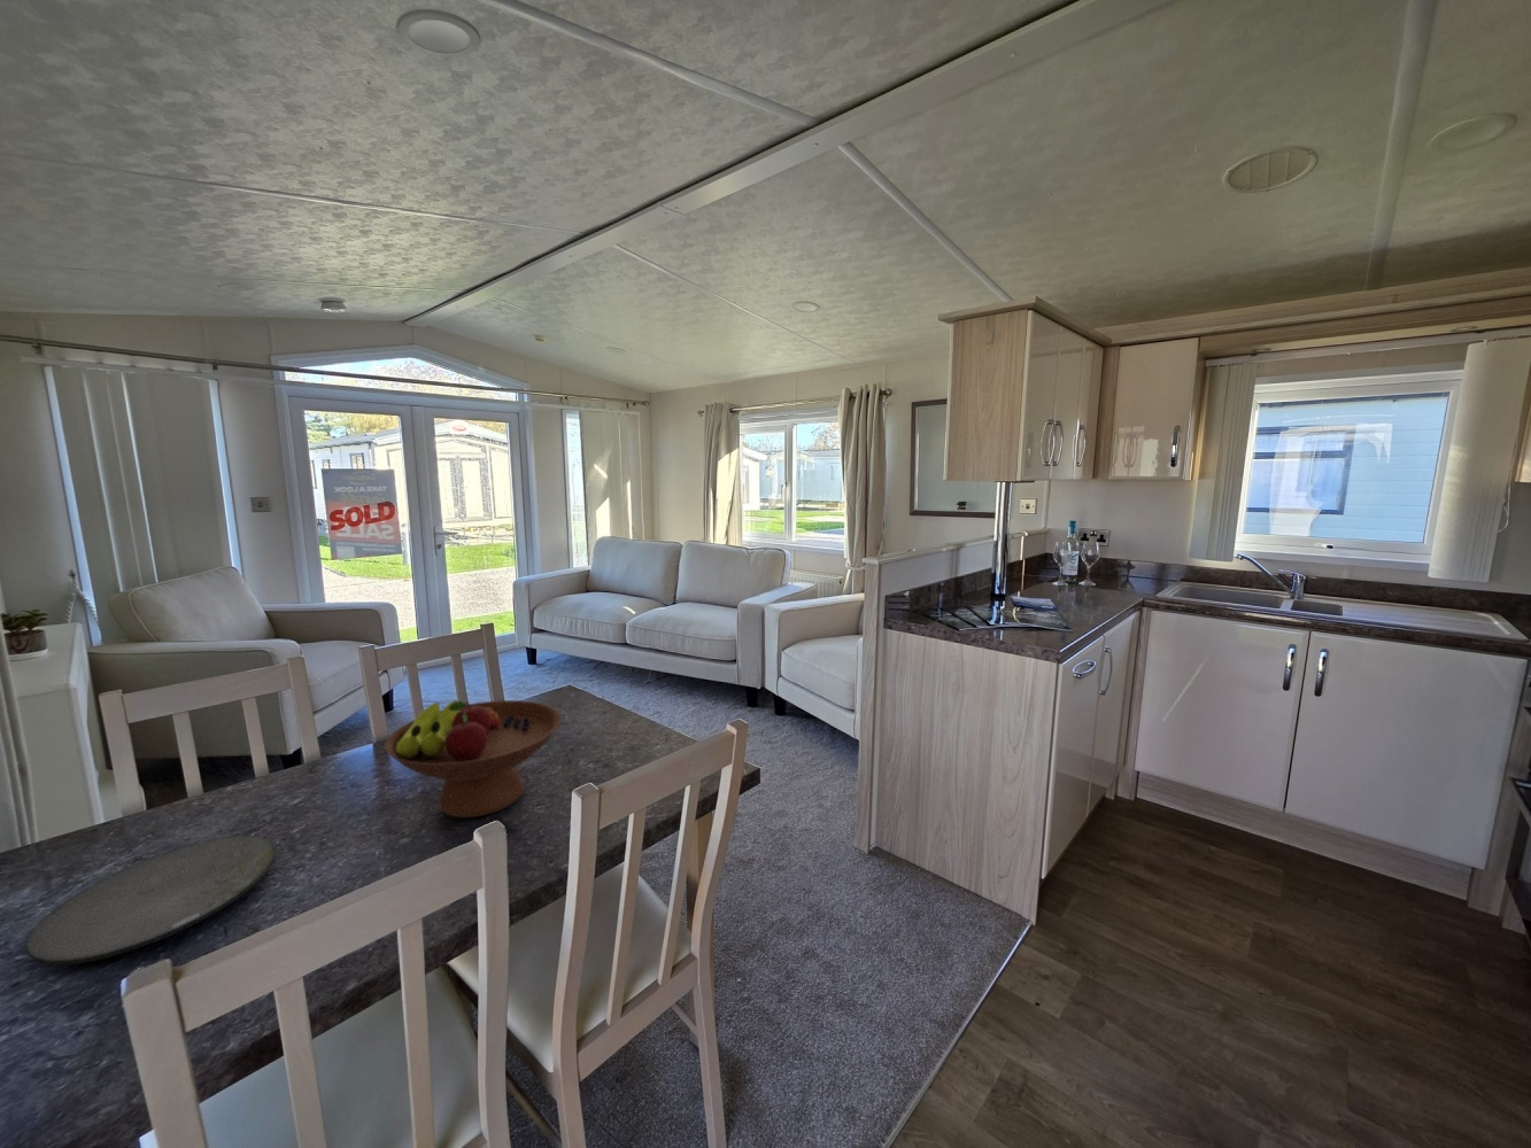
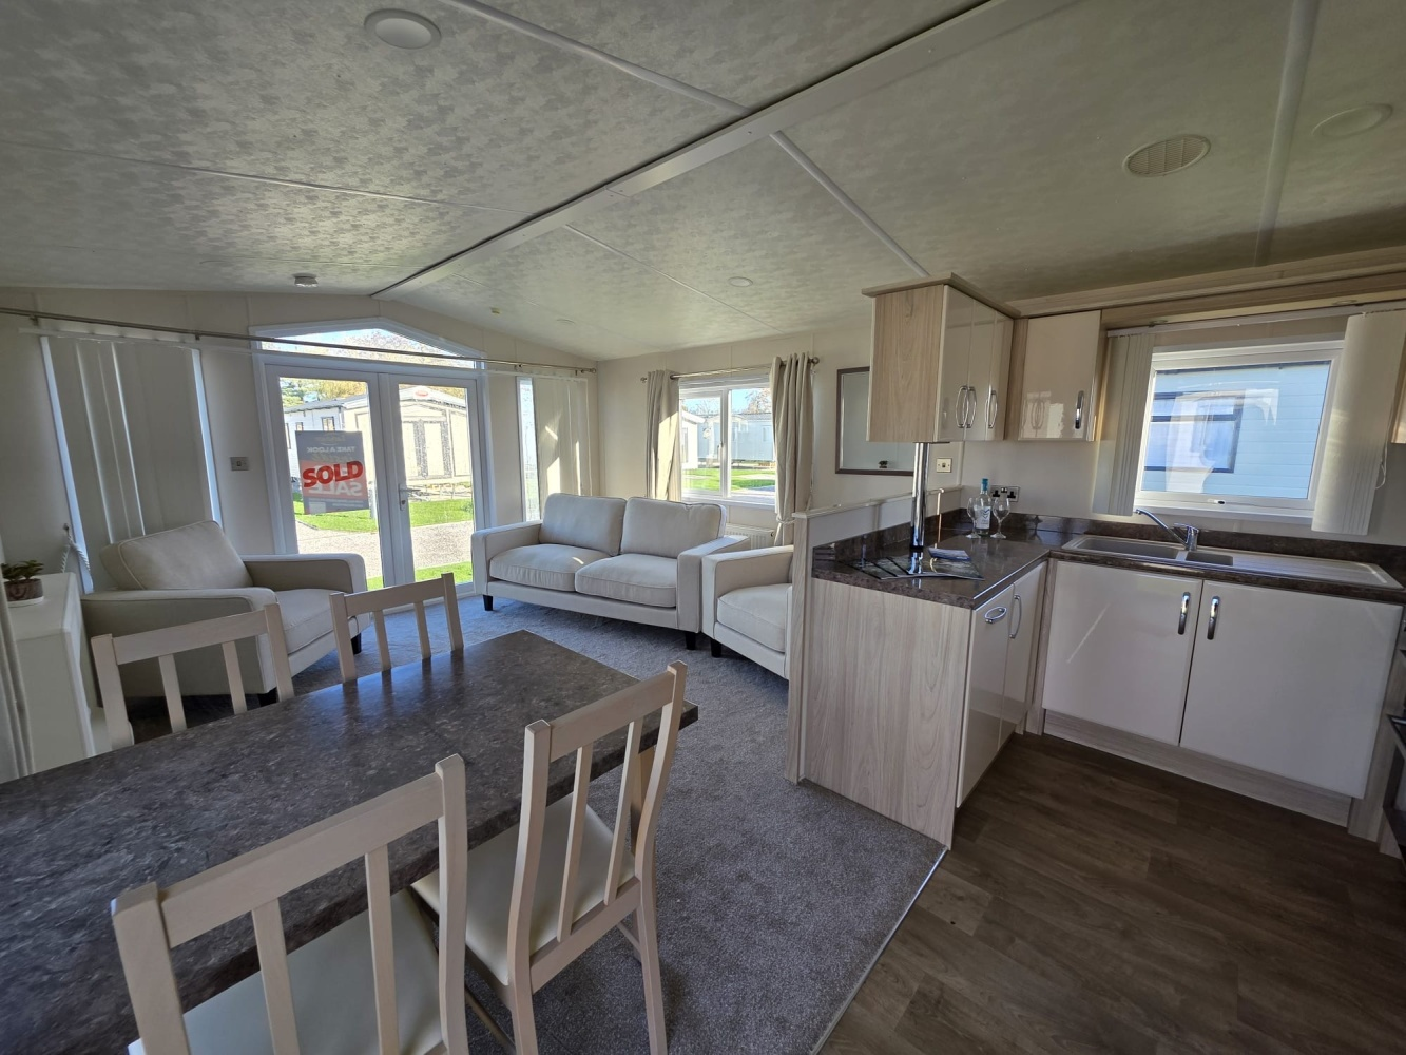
- fruit bowl (479, 750)
- plate (163, 891)
